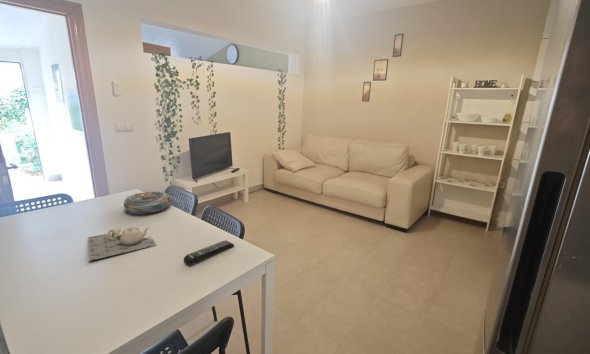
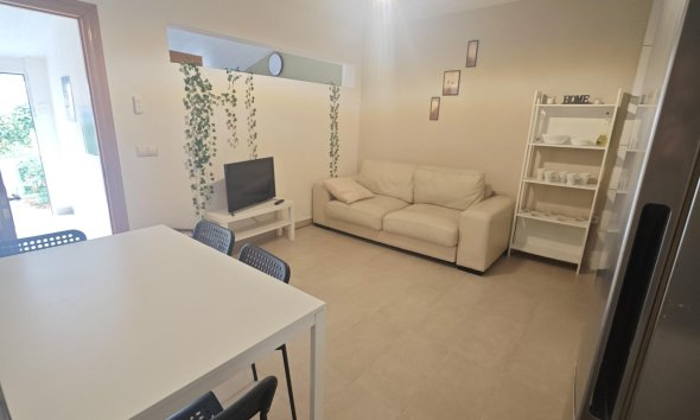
- decorative bowl (147, 201)
- teapot (120, 234)
- remote control (210, 251)
